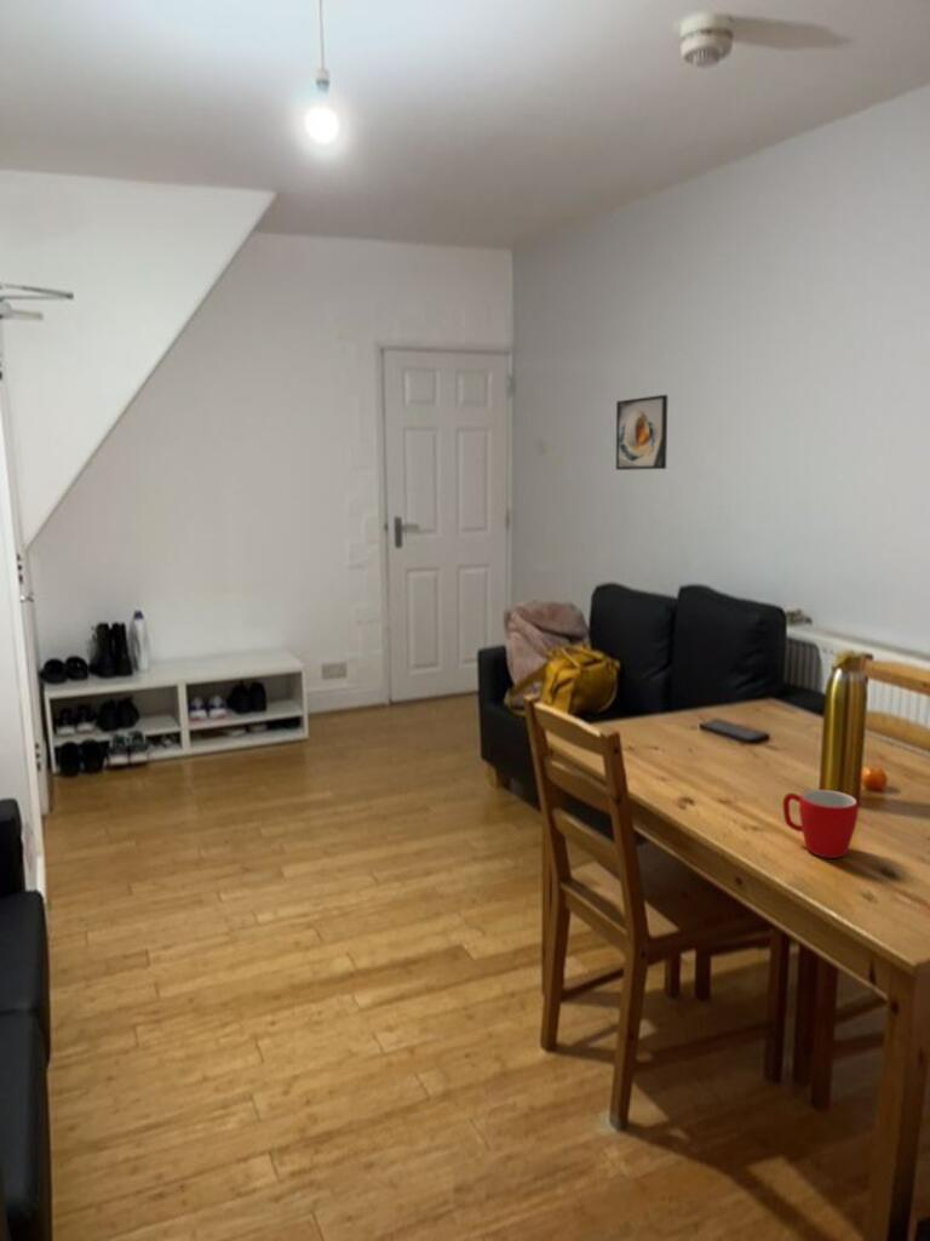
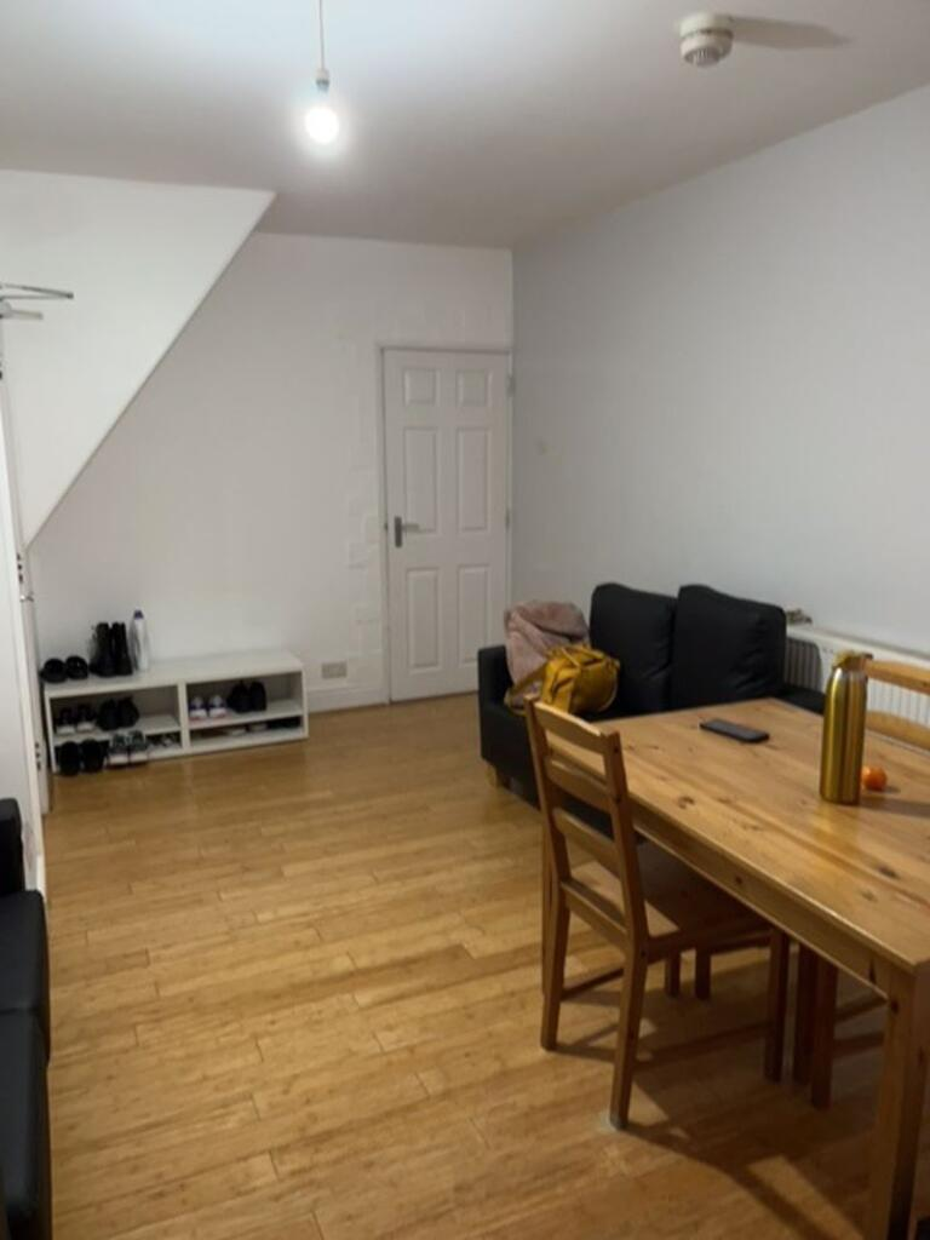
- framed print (641, 434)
- mug (817, 822)
